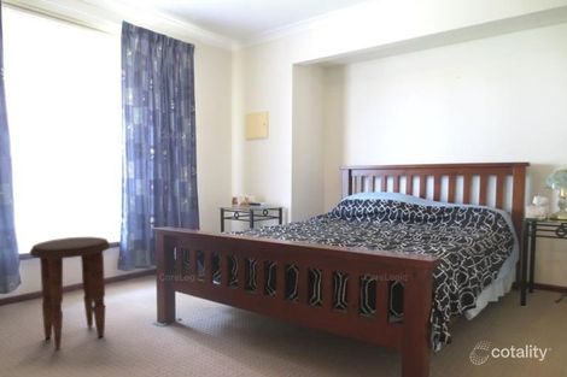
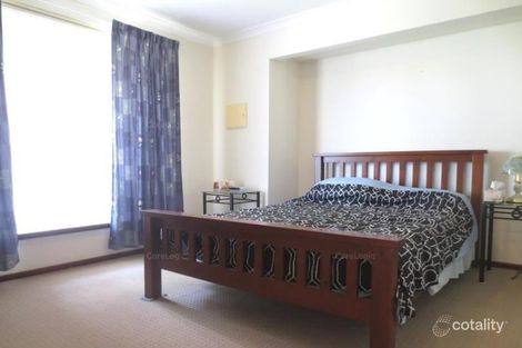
- side table (62, 289)
